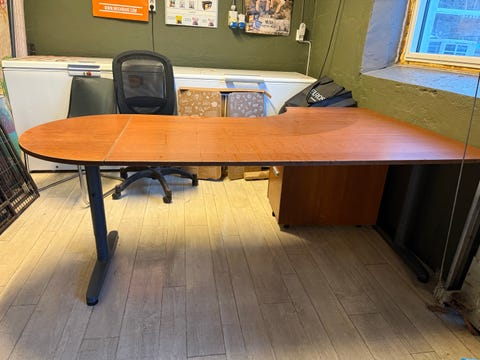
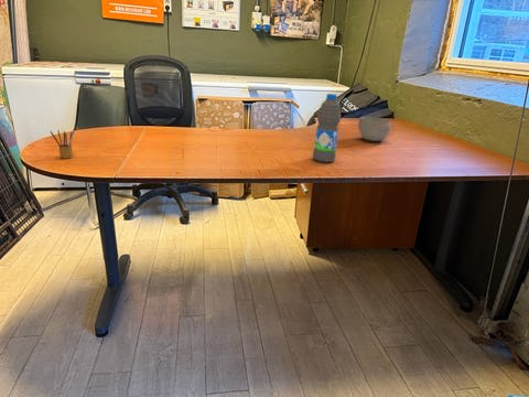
+ pencil box (64, 142)
+ bowl (374, 129)
+ water bottle (327, 128)
